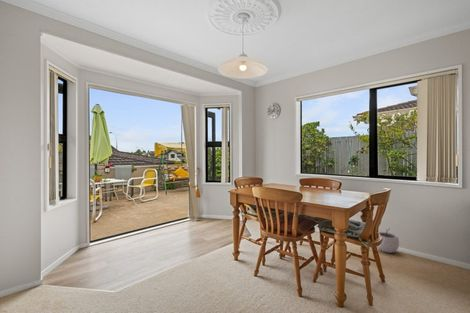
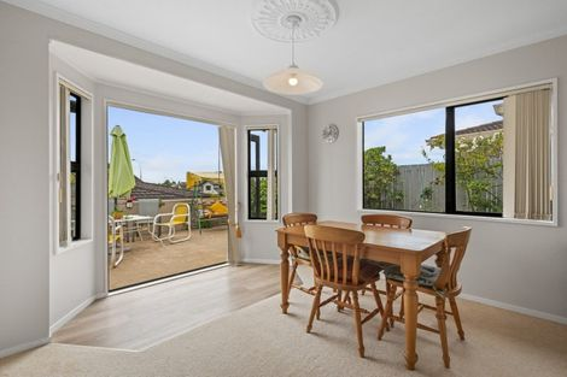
- plant pot (387, 239)
